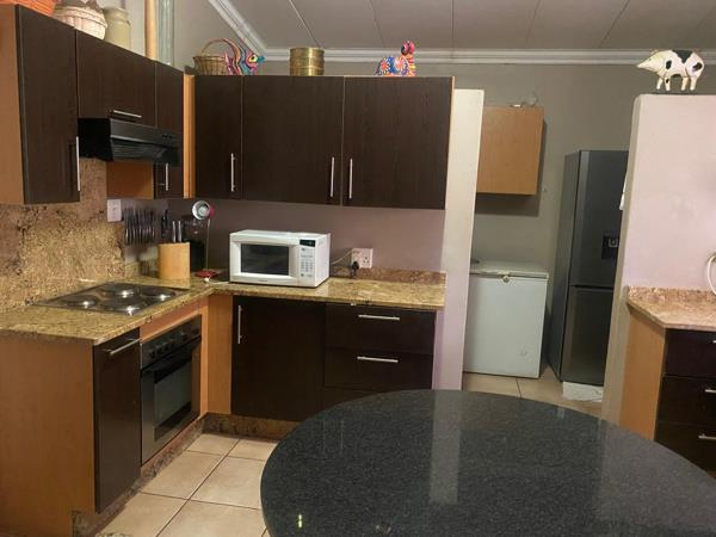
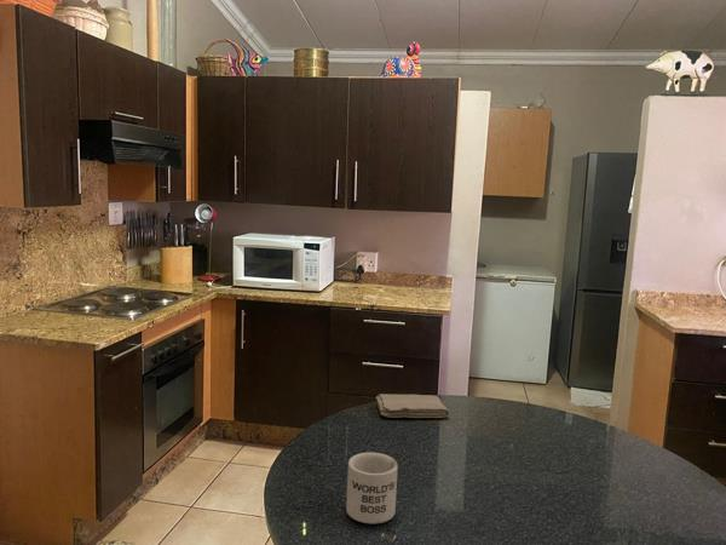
+ mug (370, 482)
+ washcloth (410, 405)
